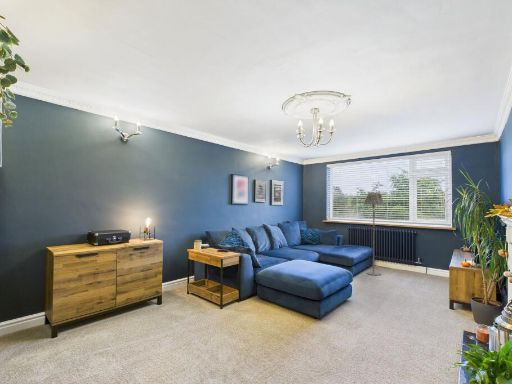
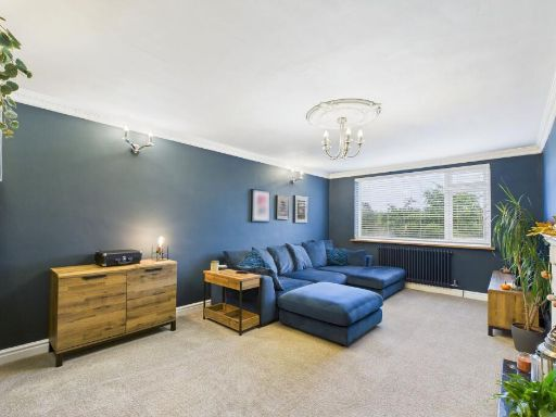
- floor lamp (373, 232)
